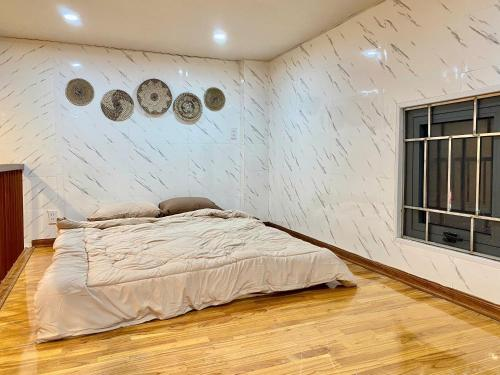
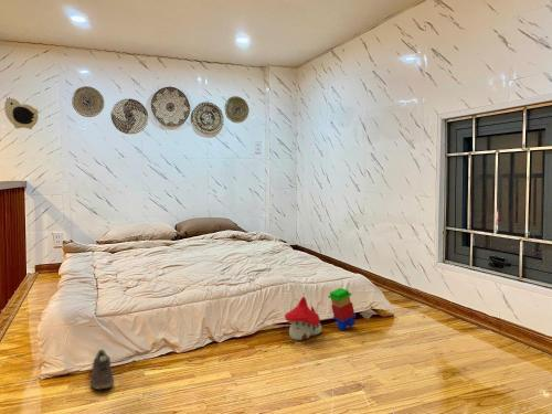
+ sneaker (100, 368)
+ wall clock (21, 113)
+ toy house (305, 312)
+ stacking toy (343, 308)
